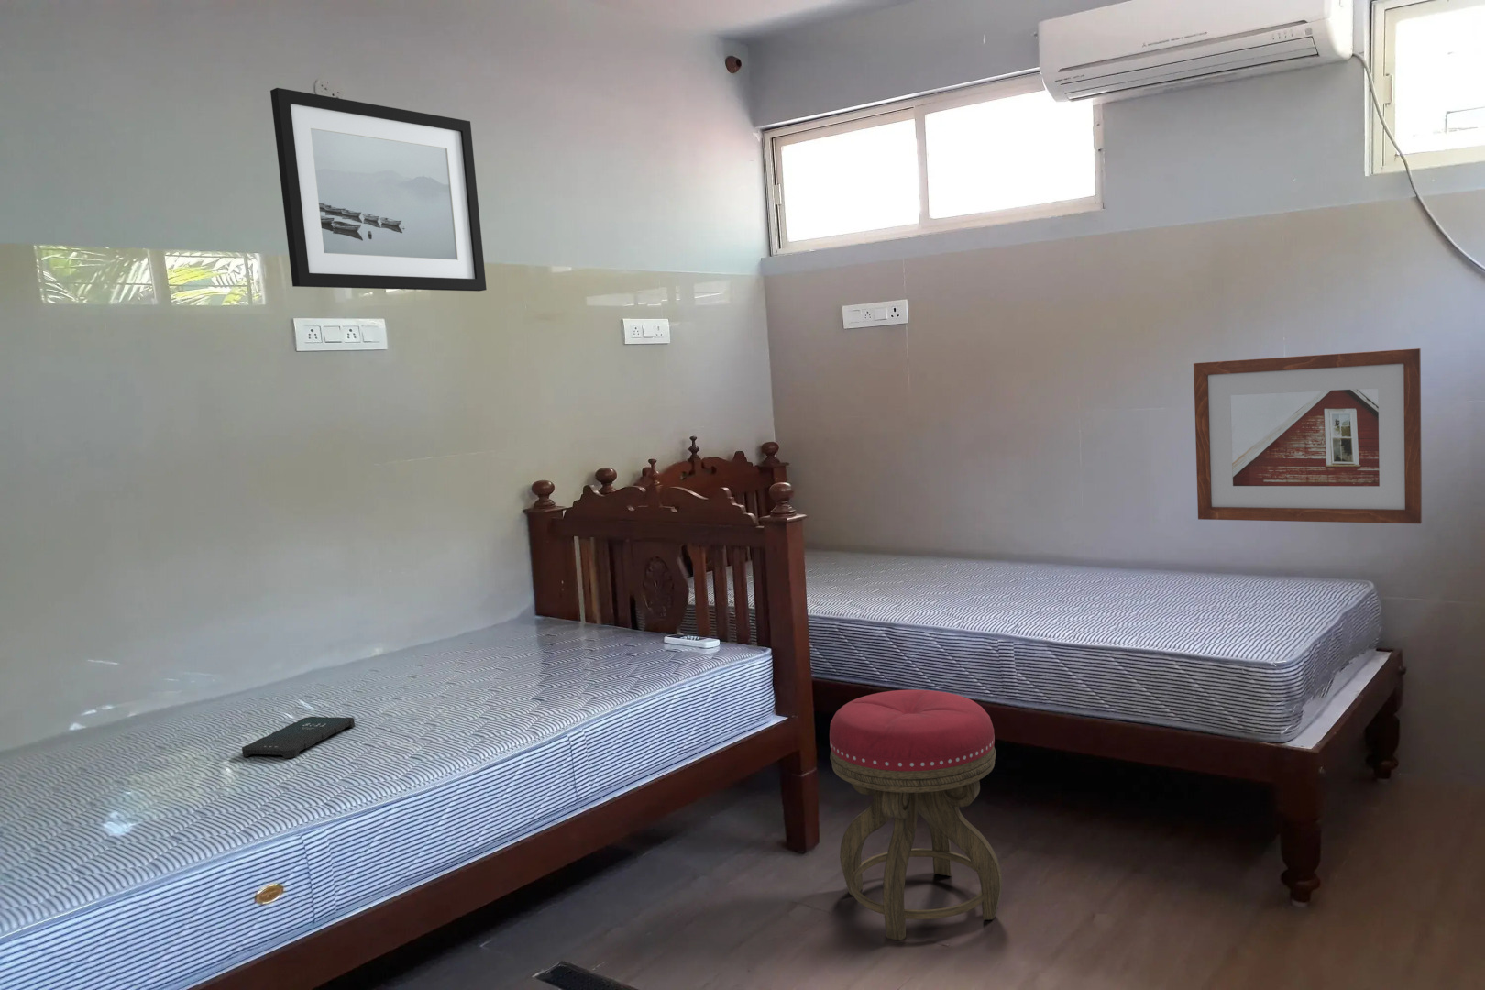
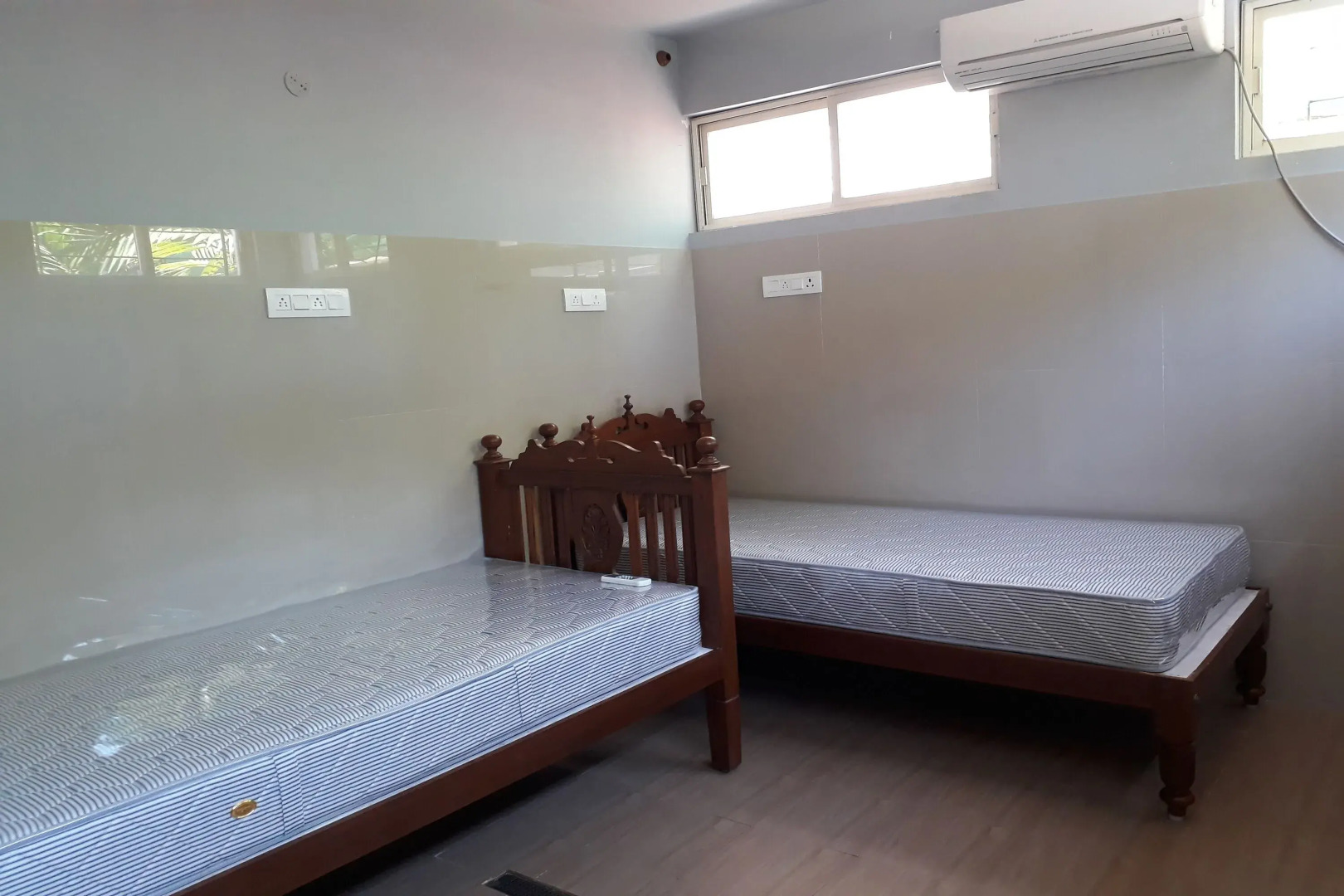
- stool (915, 804)
- wall art (387, 198)
- picture frame (1302, 439)
- tablet (299, 736)
